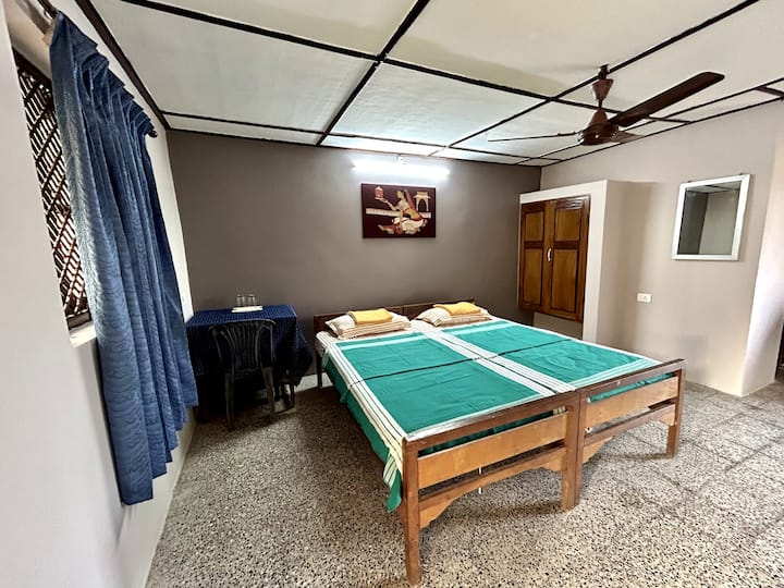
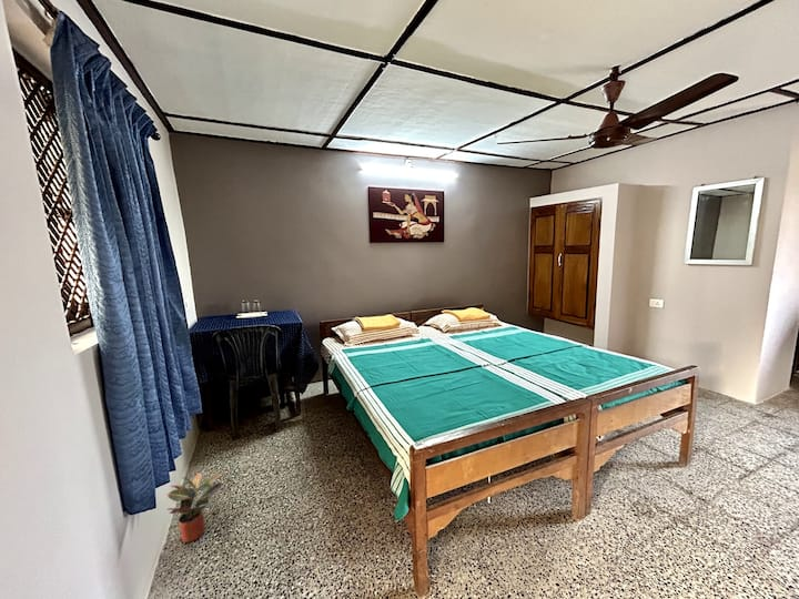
+ potted plant (196, 501)
